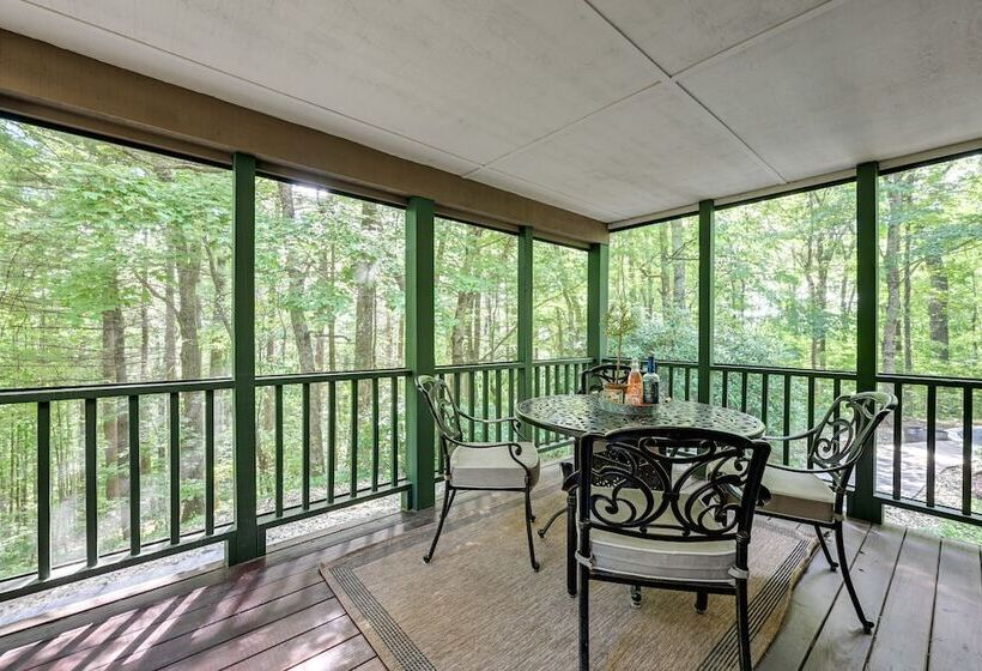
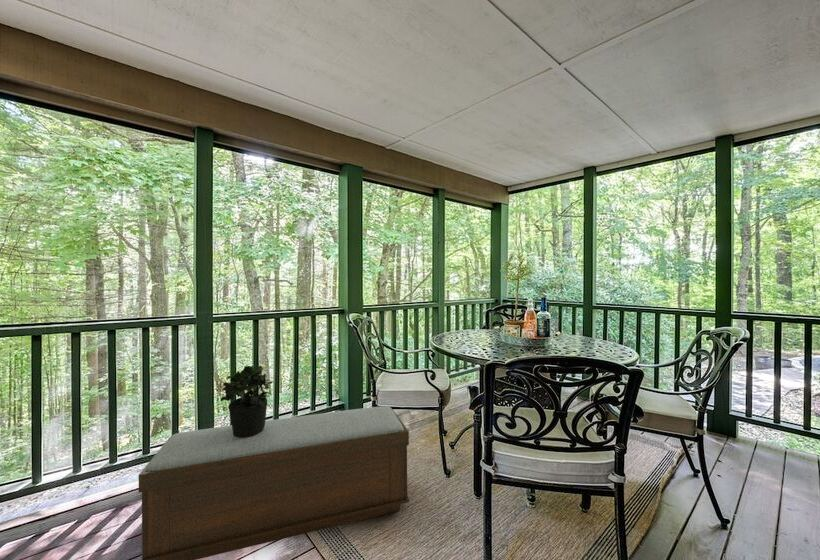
+ potted plant (247, 398)
+ bench (291, 471)
